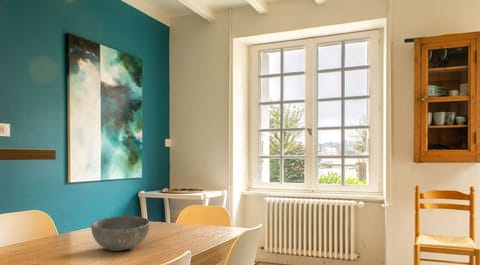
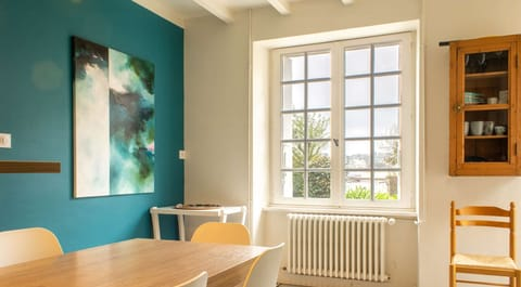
- bowl (121, 235)
